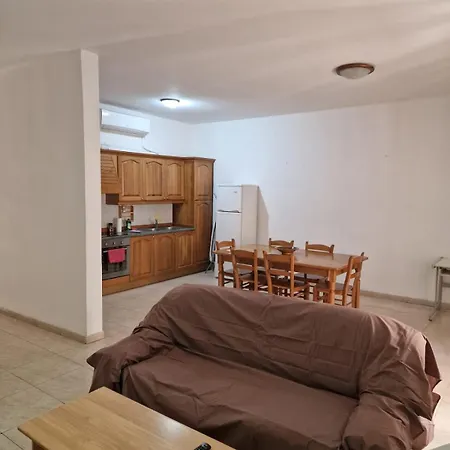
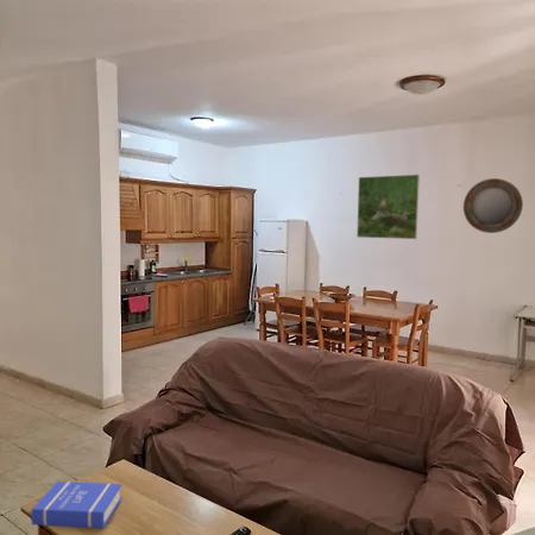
+ home mirror (491, 206)
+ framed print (386, 207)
+ book (78, 503)
